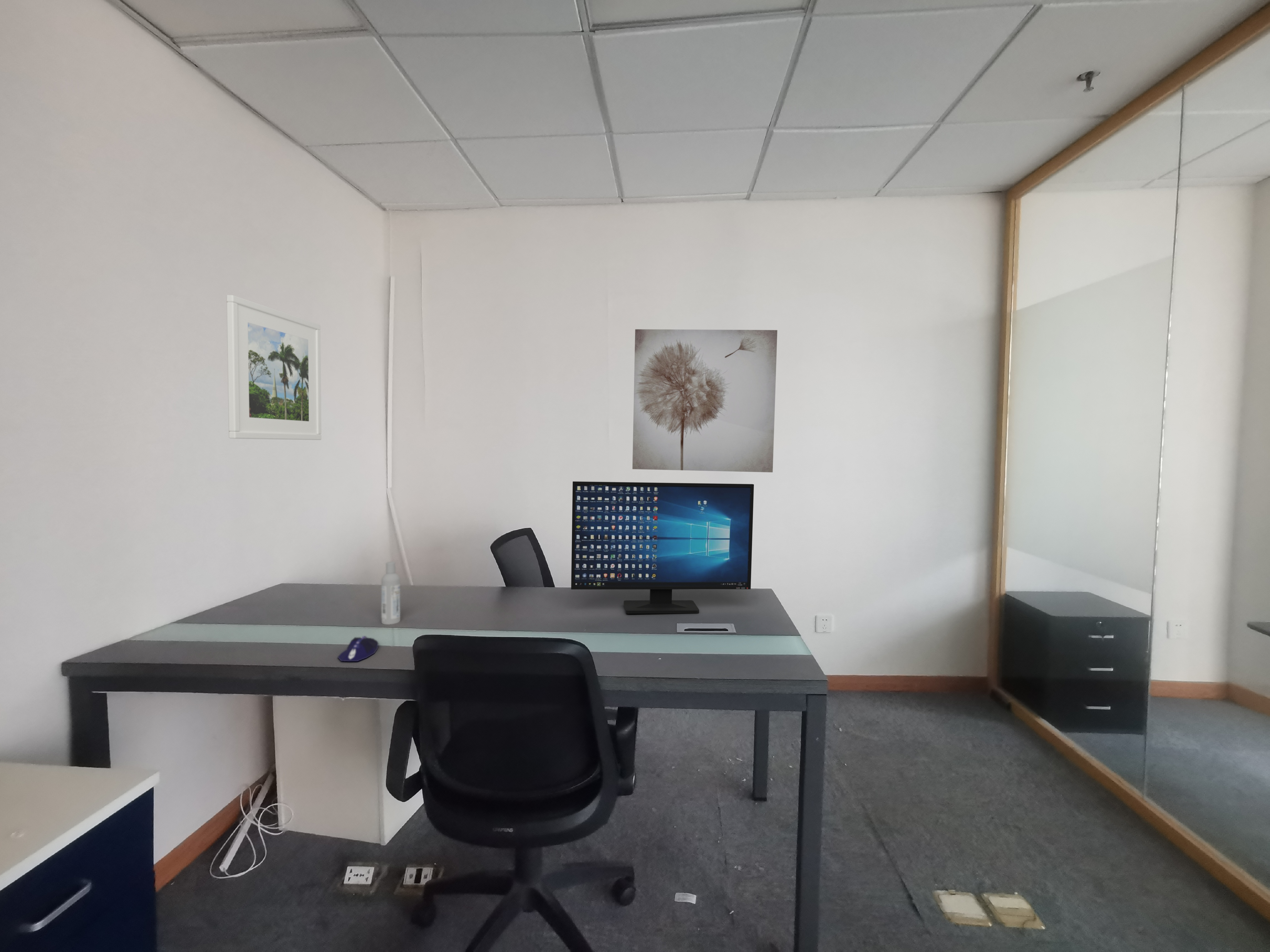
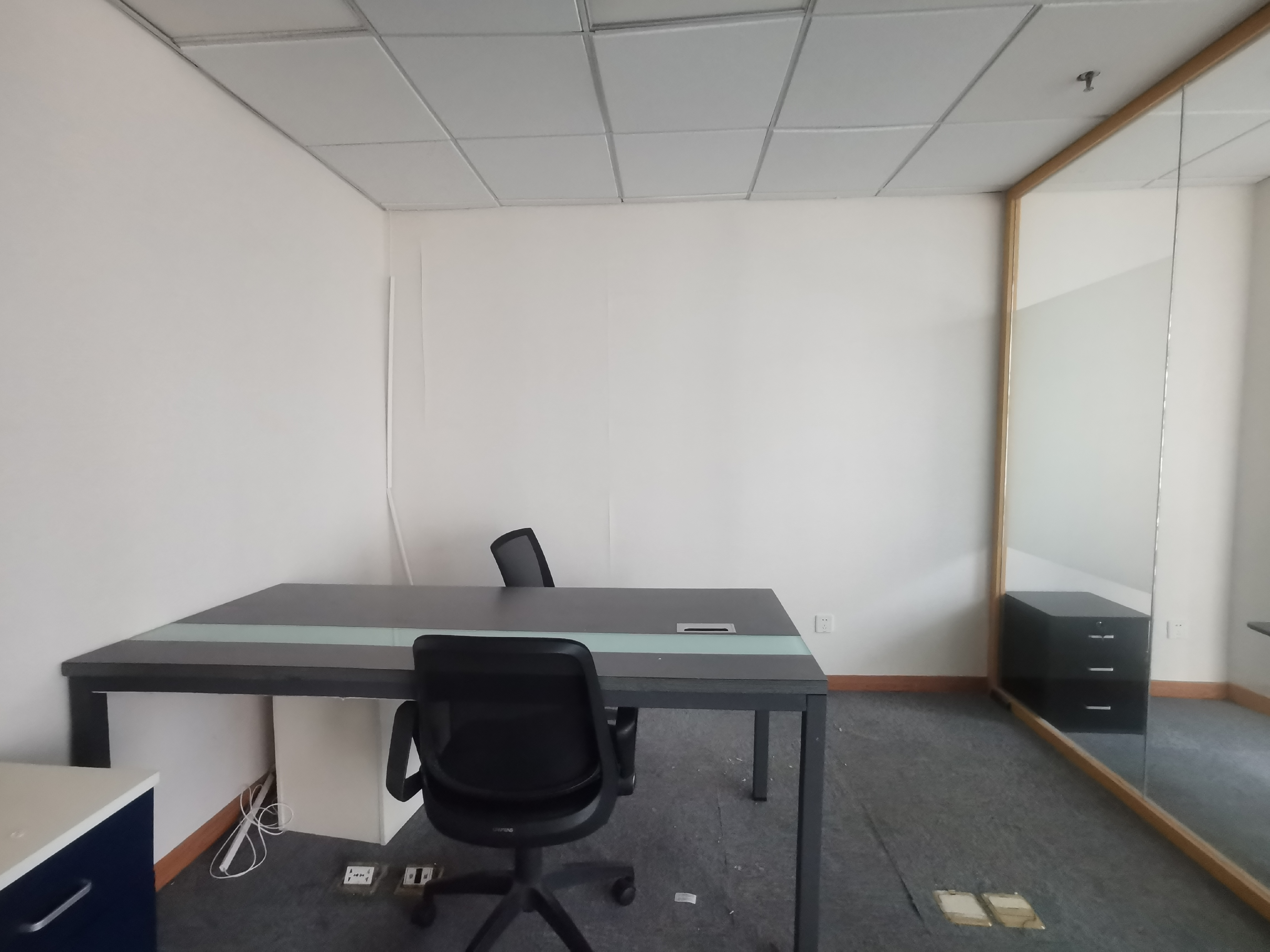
- bottle (391, 592)
- wall art (704, 401)
- computer mouse (360, 645)
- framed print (279, 376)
- computer monitor (661, 545)
